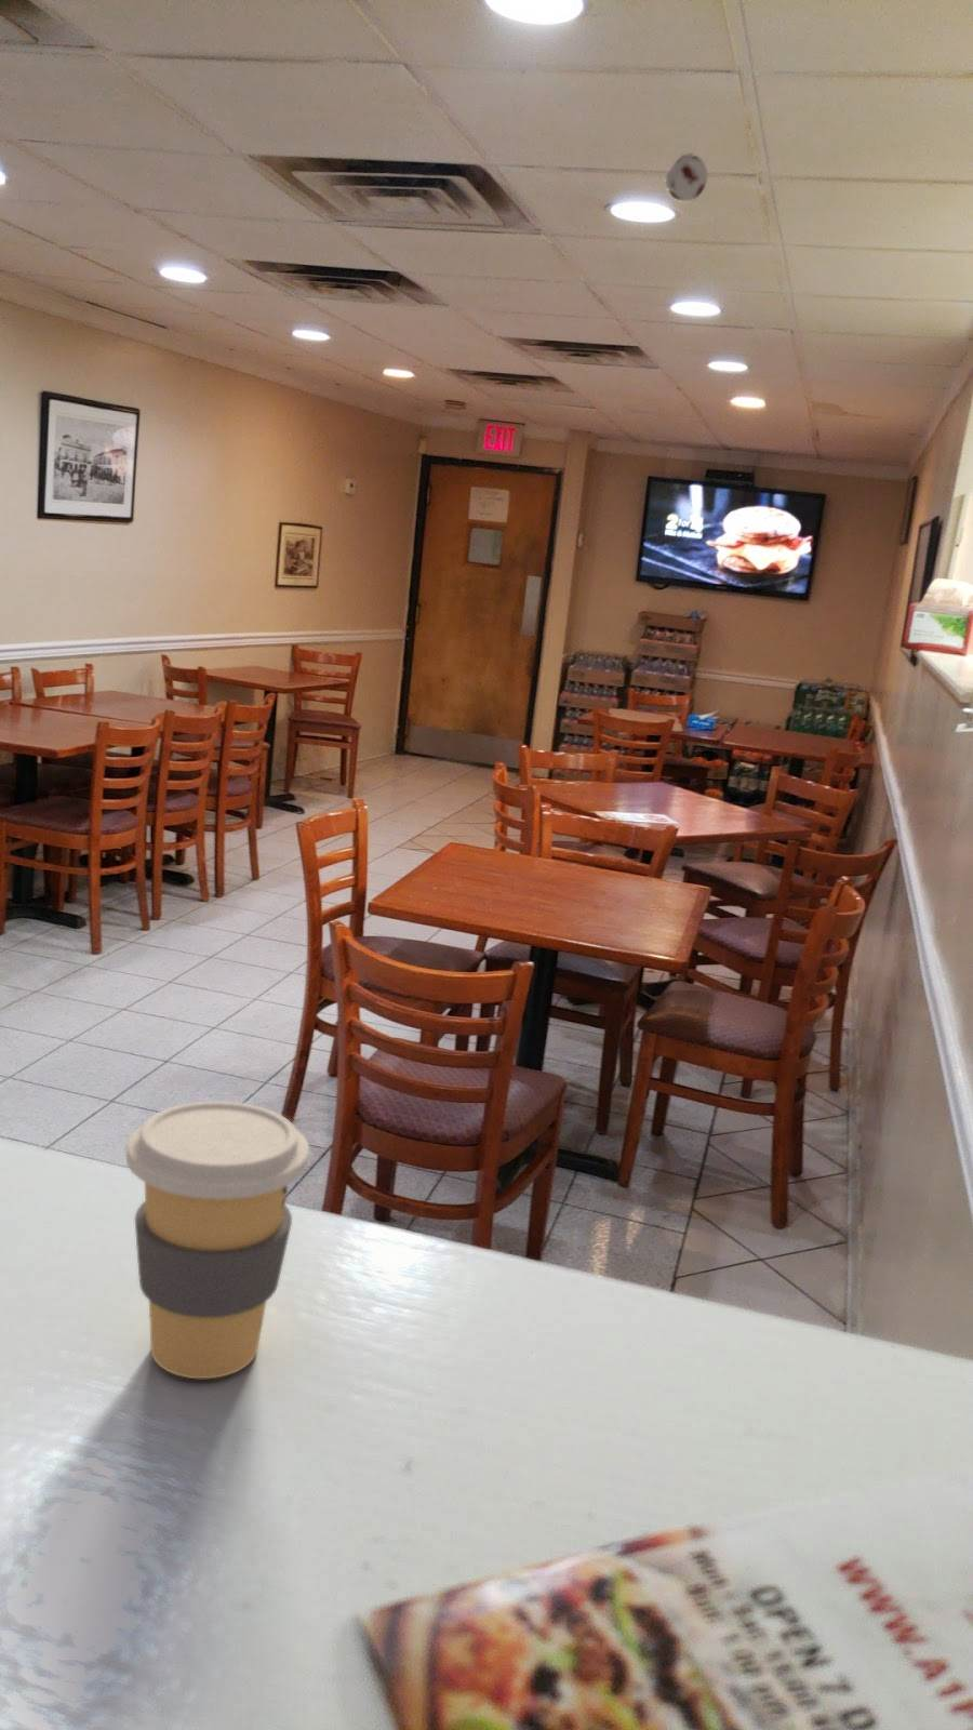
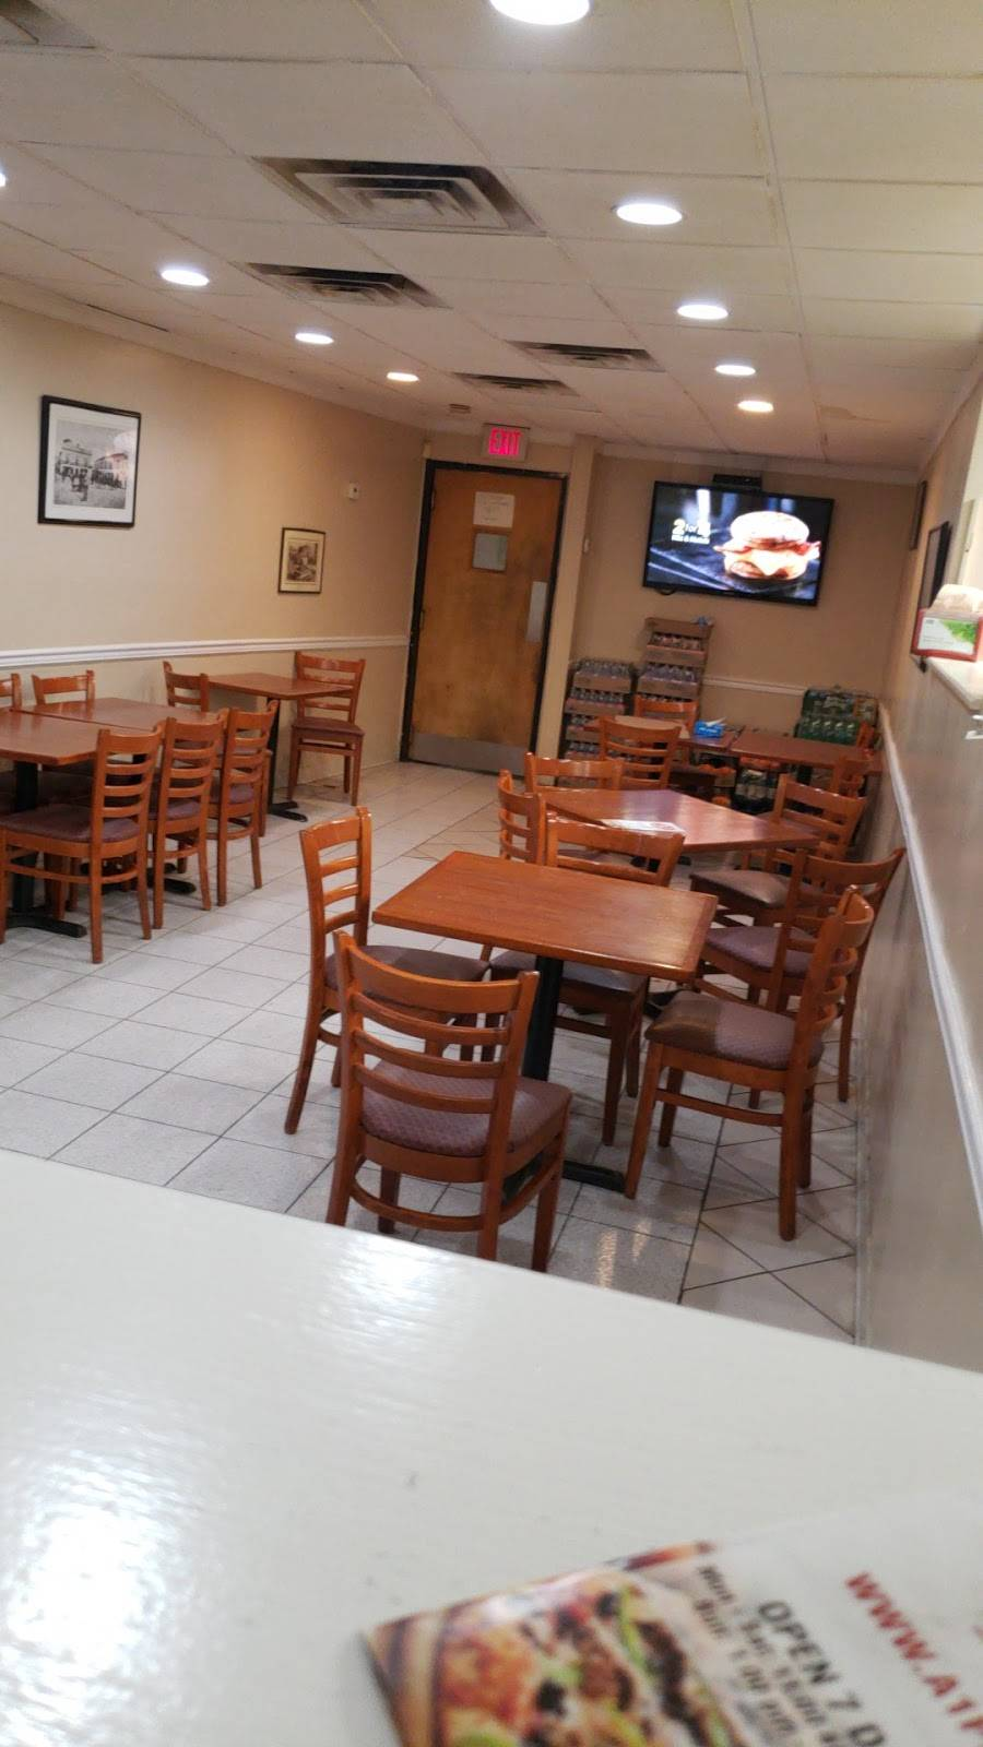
- coffee cup (211, 1242)
- smoke detector (685, 177)
